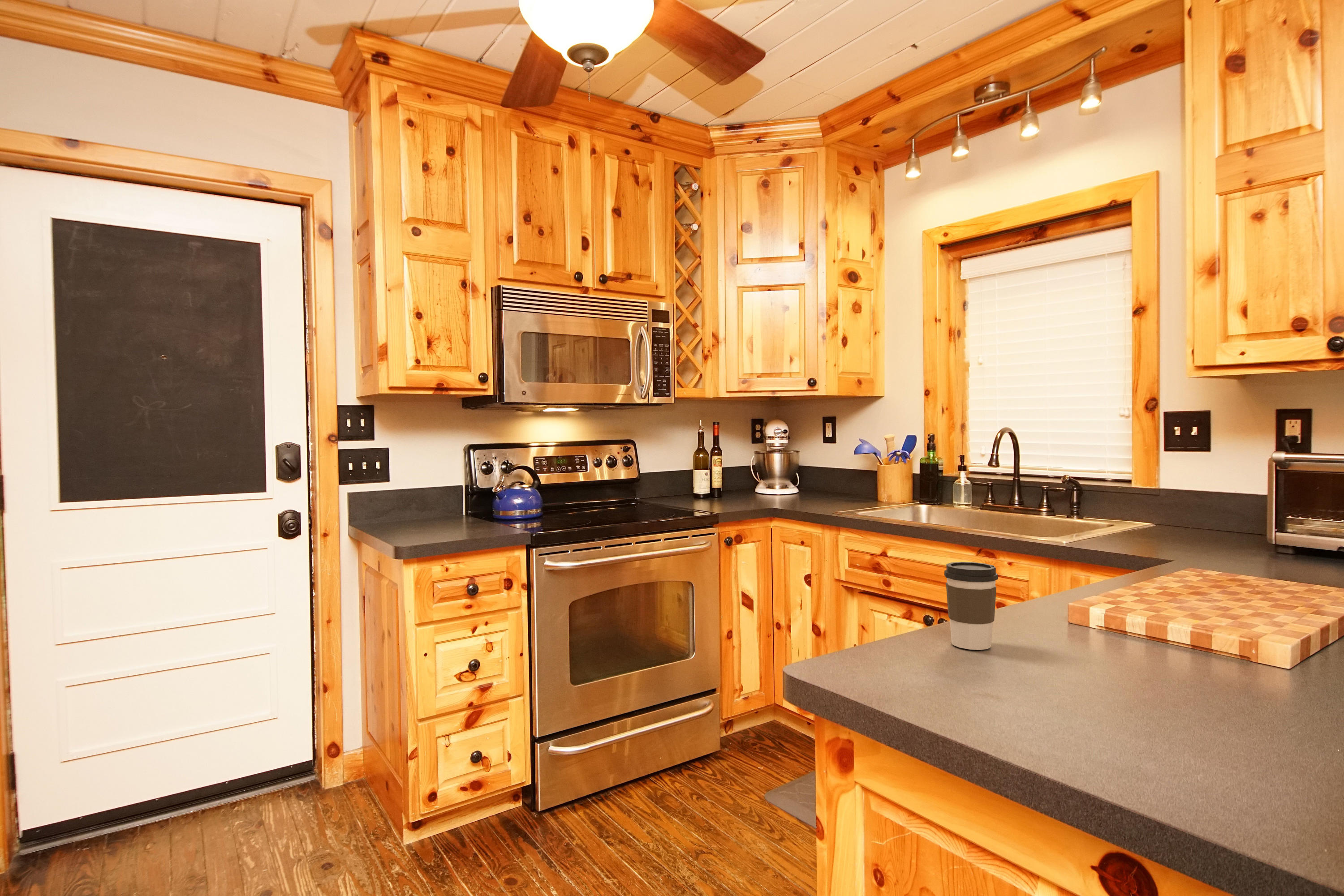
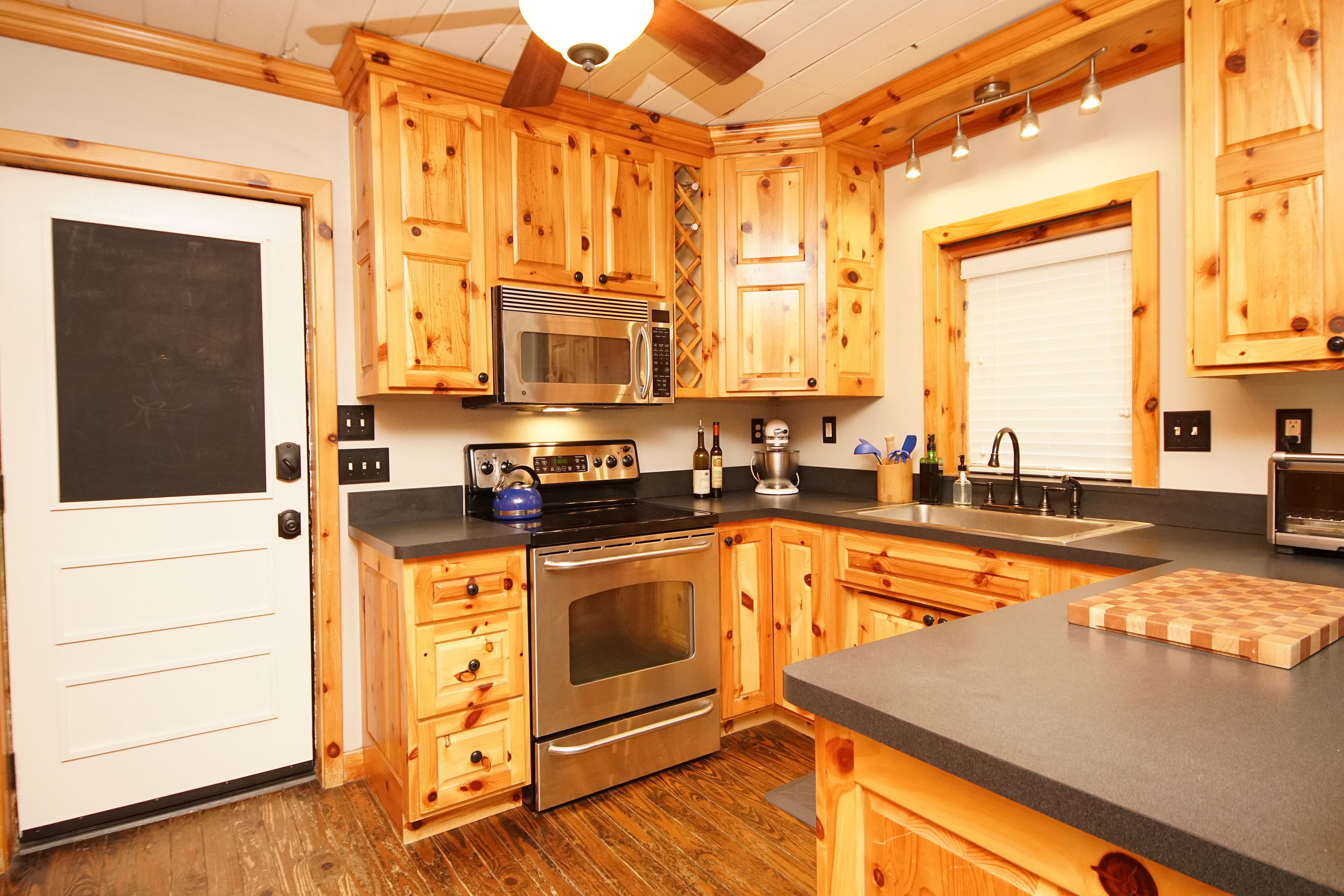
- coffee cup (971, 605)
